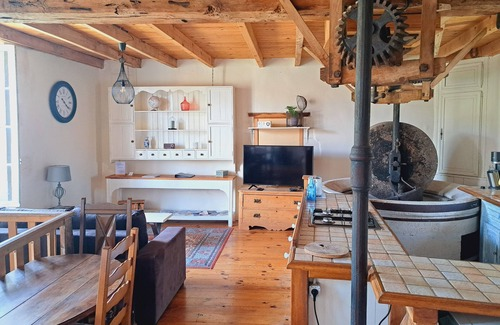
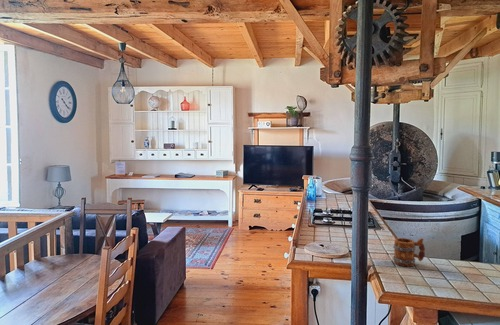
+ mug (408, 250)
